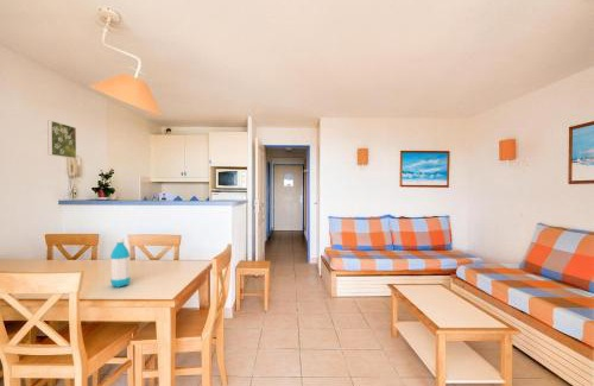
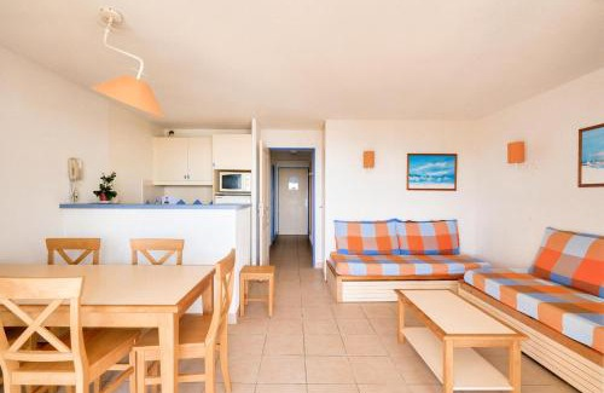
- water bottle (120, 261)
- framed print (62, 140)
